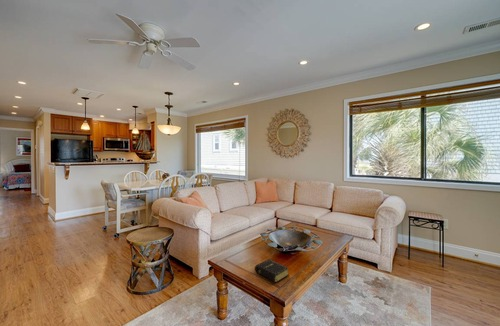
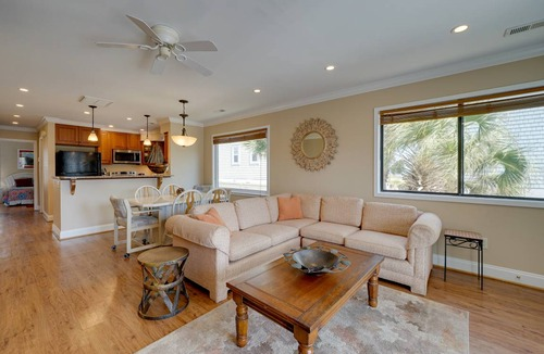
- book (272, 270)
